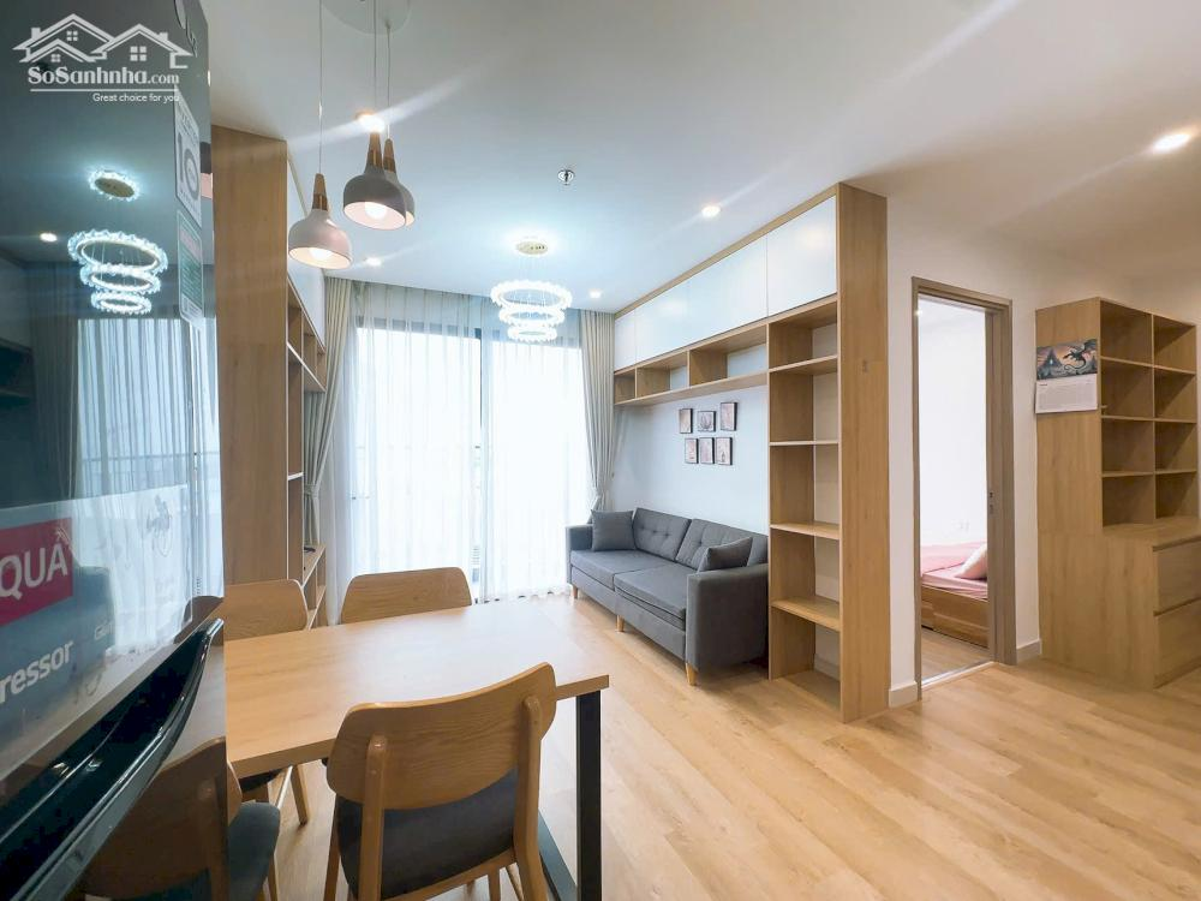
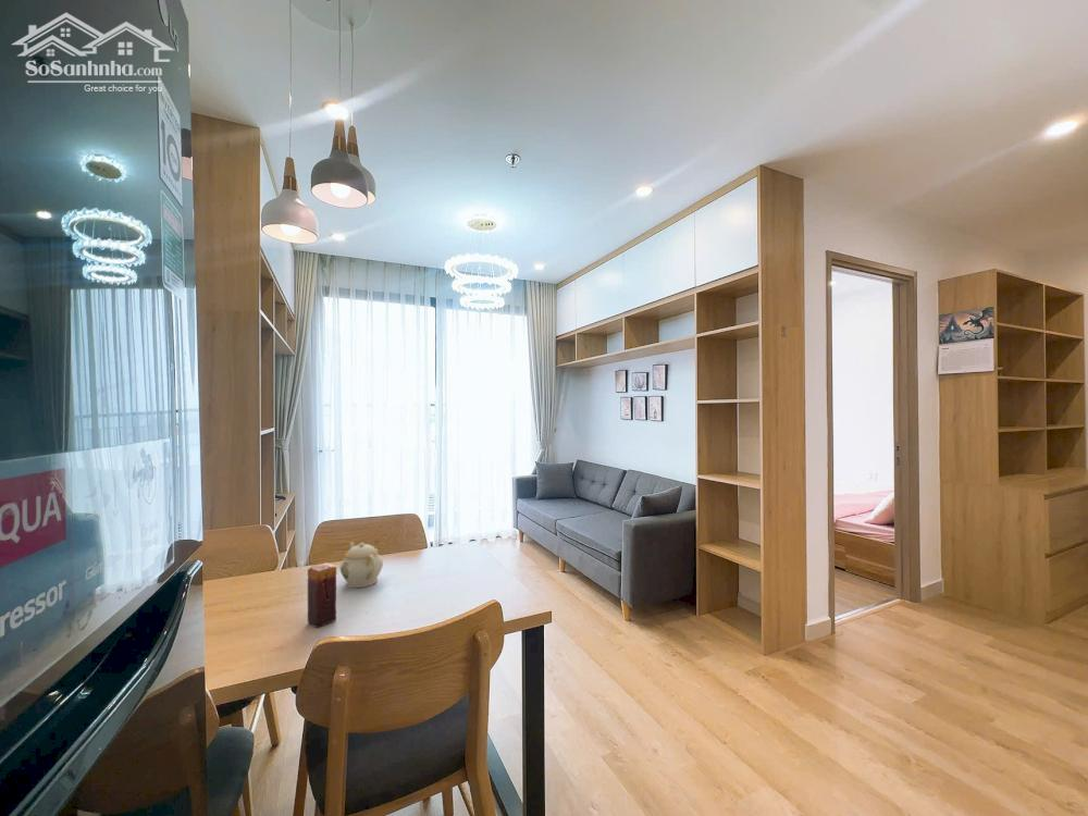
+ candle (321, 593)
+ teapot (362, 562)
